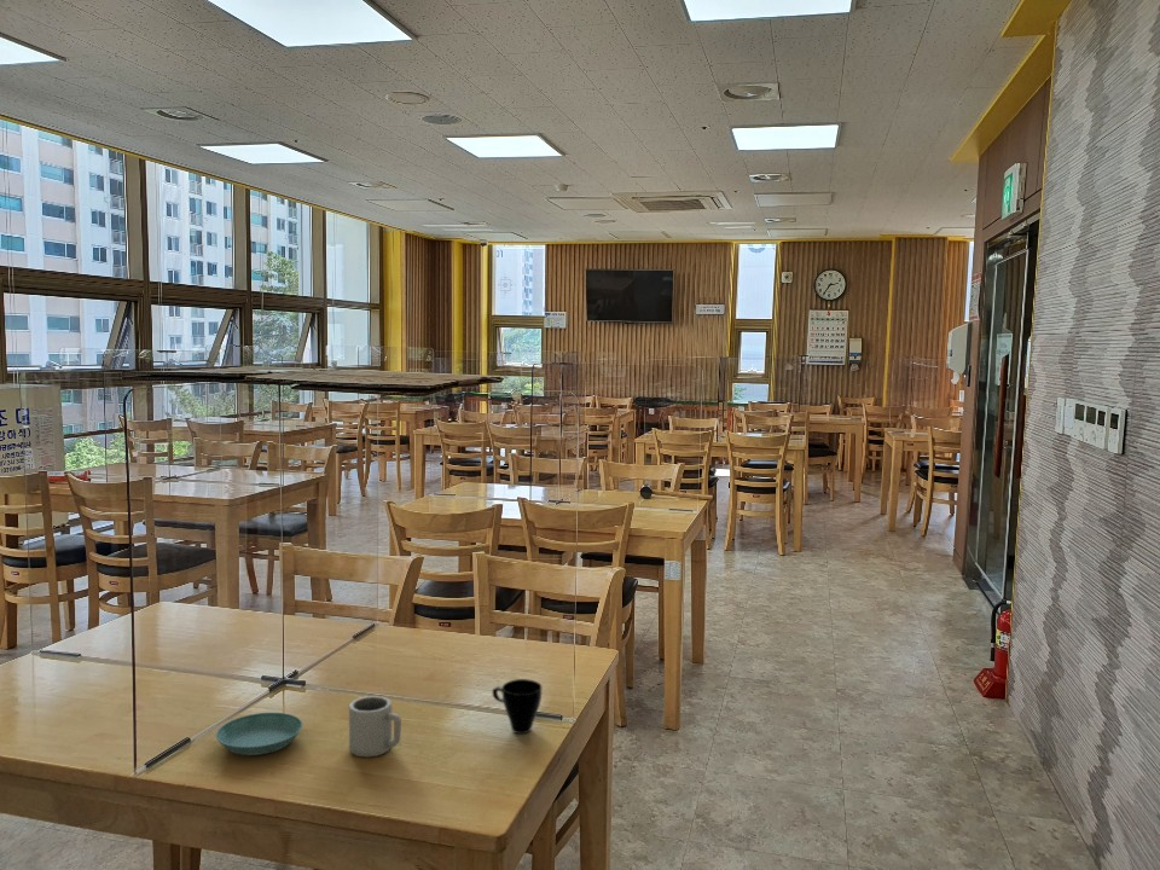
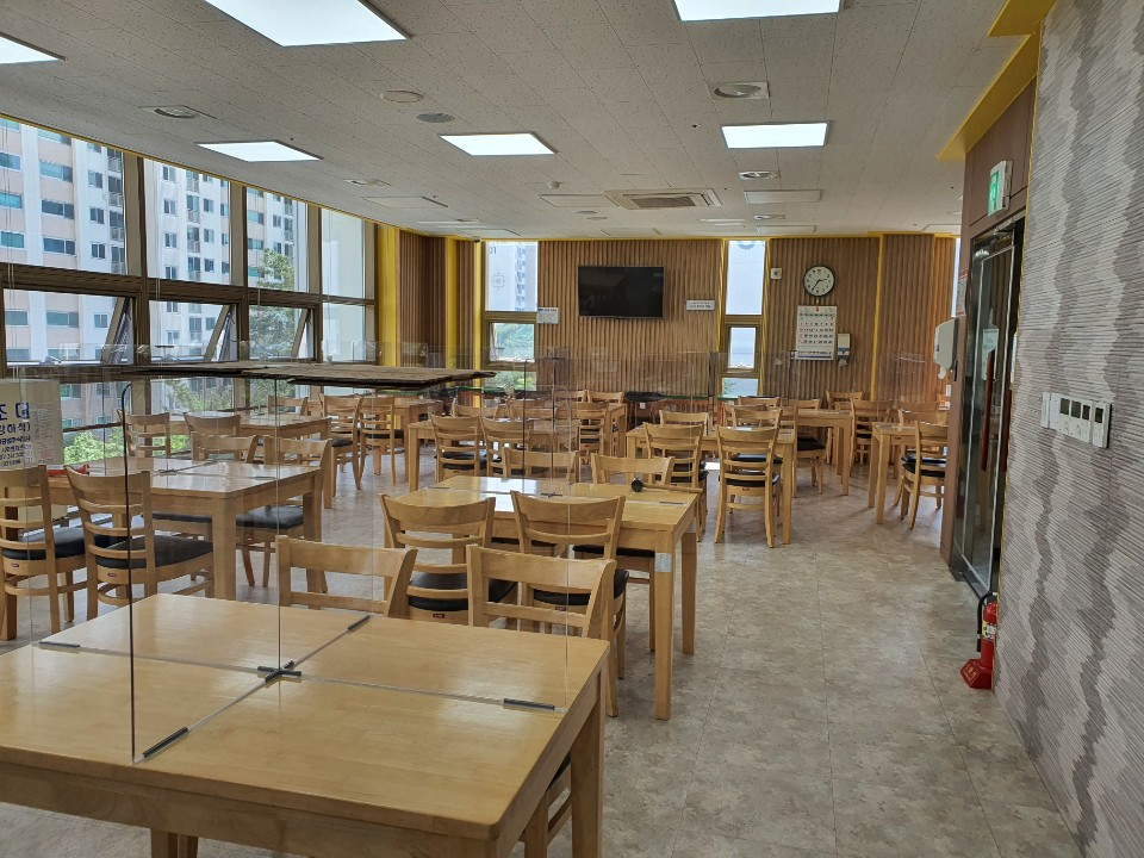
- cup (515, 706)
- cup (376, 726)
- saucer (260, 735)
